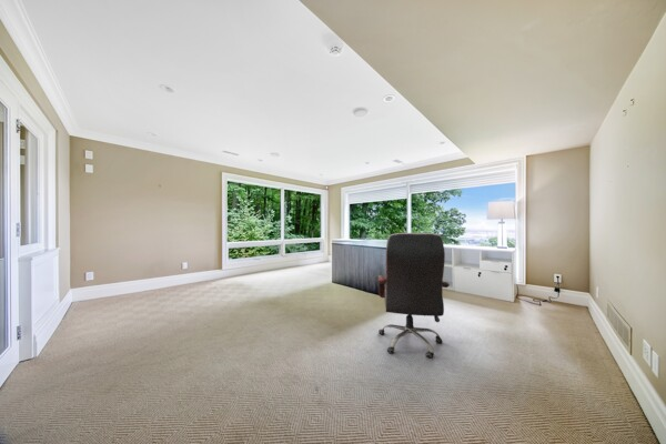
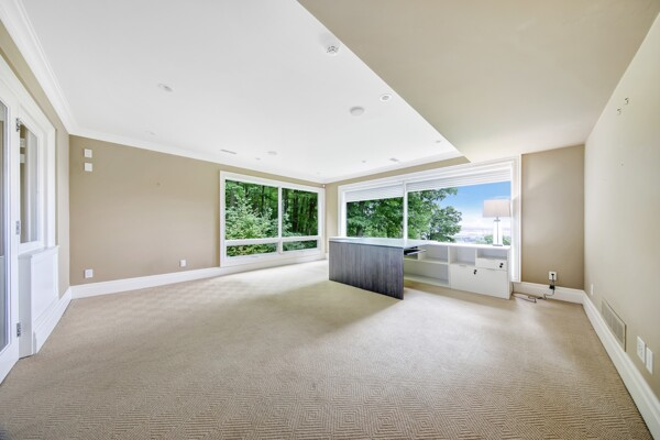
- office chair (410, 287)
